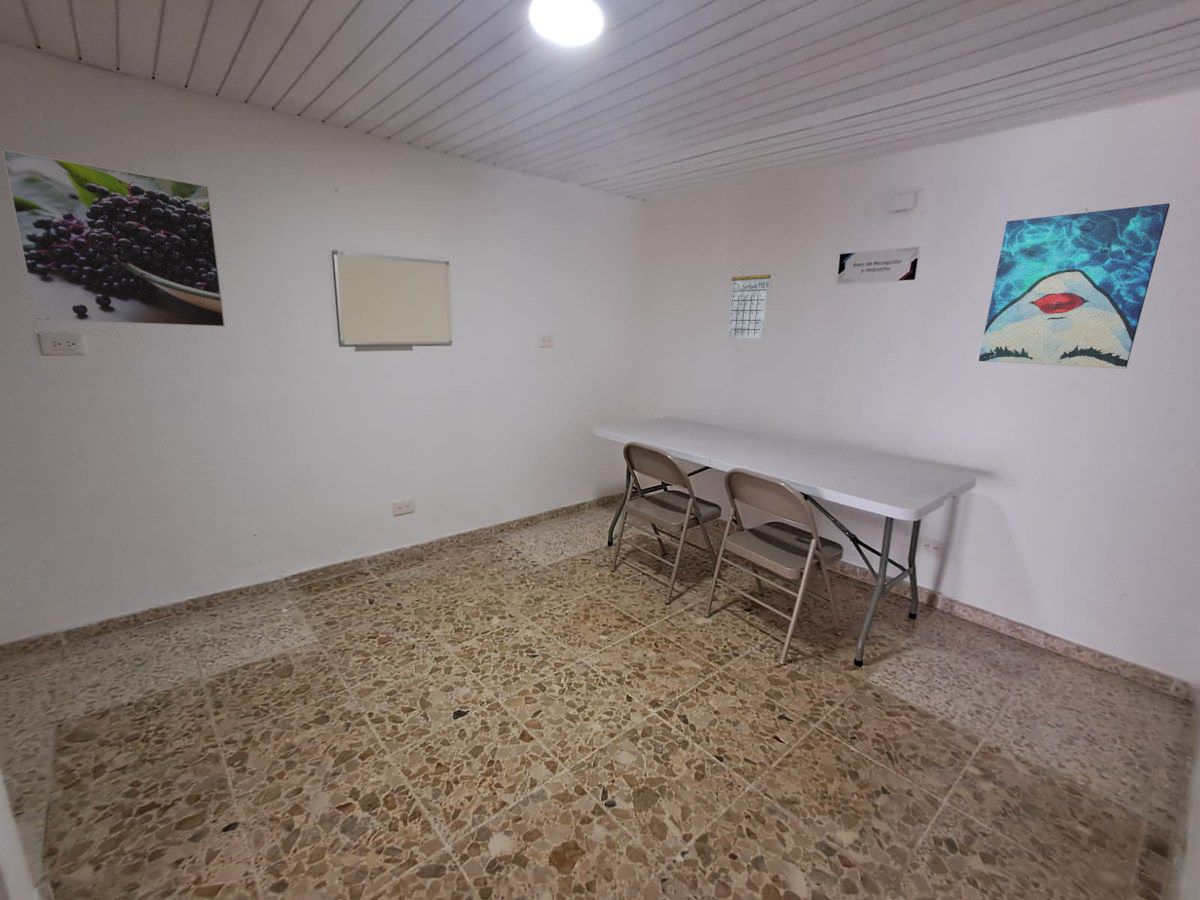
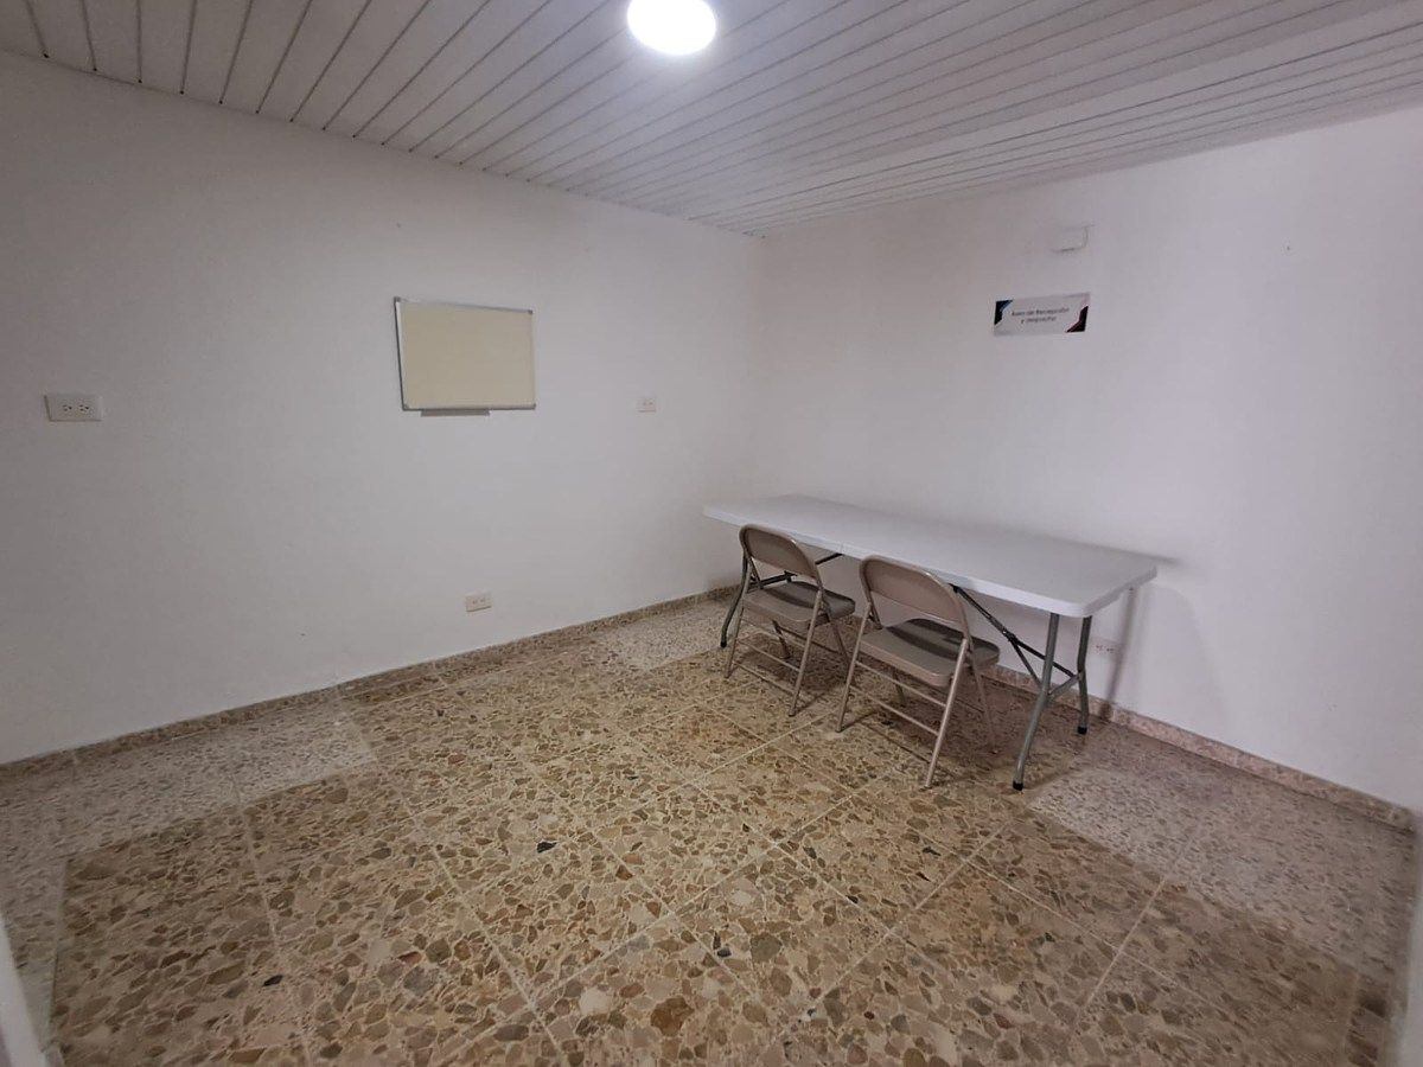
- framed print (127, 249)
- calendar (748, 300)
- wall art (1063, 291)
